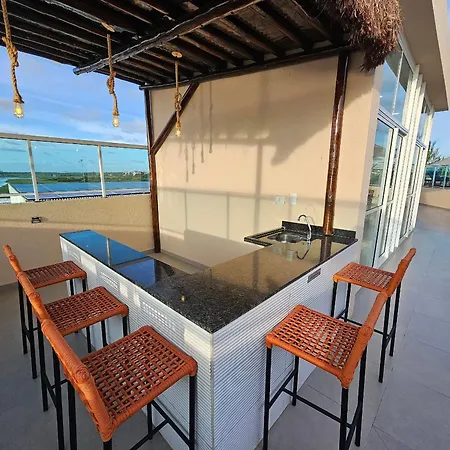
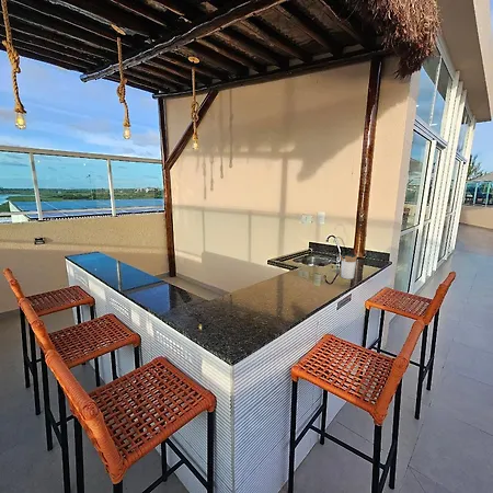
+ utensil holder (348, 265)
